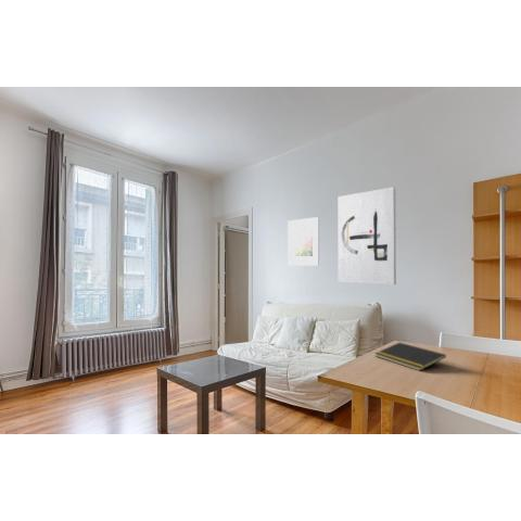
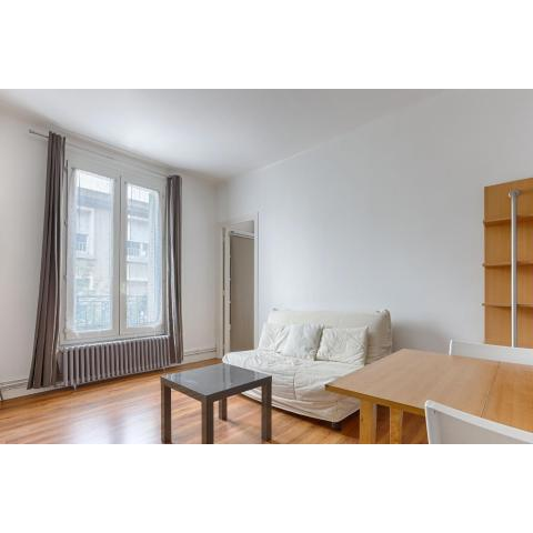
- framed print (303, 242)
- wall art (365, 238)
- notepad (408, 355)
